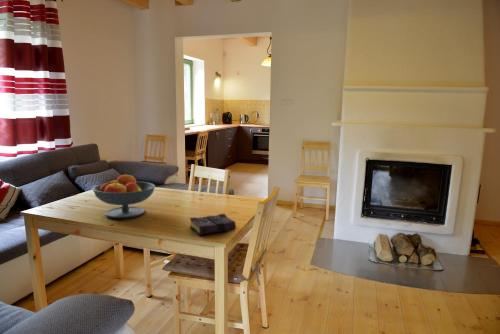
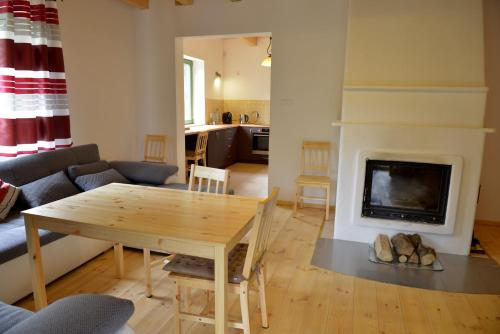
- fruit bowl (124, 195)
- book (212, 224)
